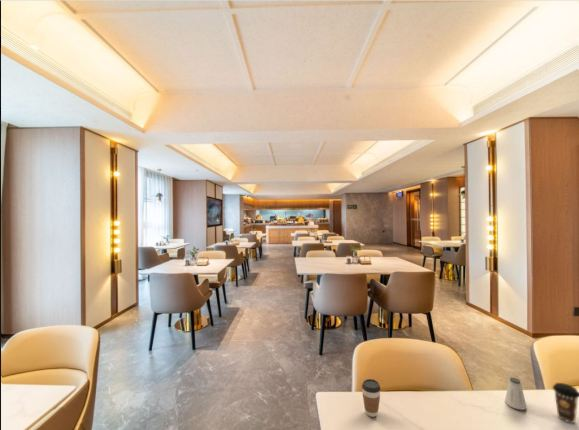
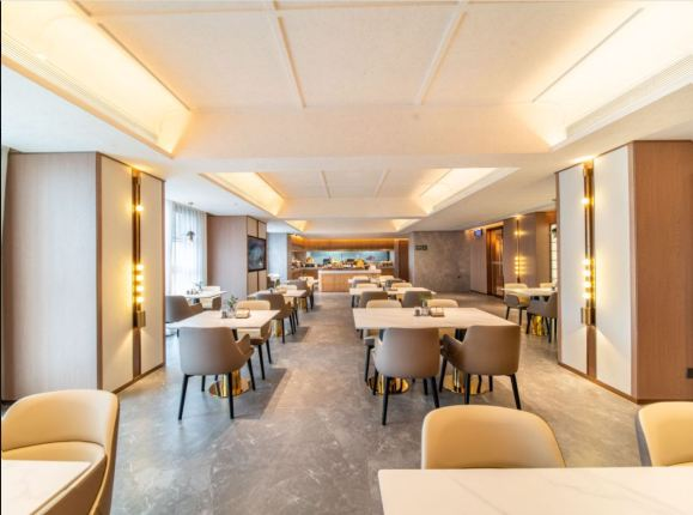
- saltshaker (515, 391)
- coffee cup (371, 398)
- coffee cup (566, 402)
